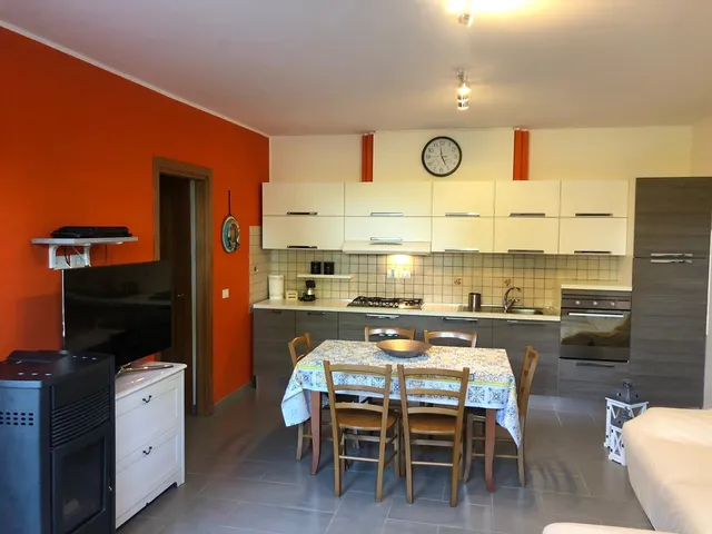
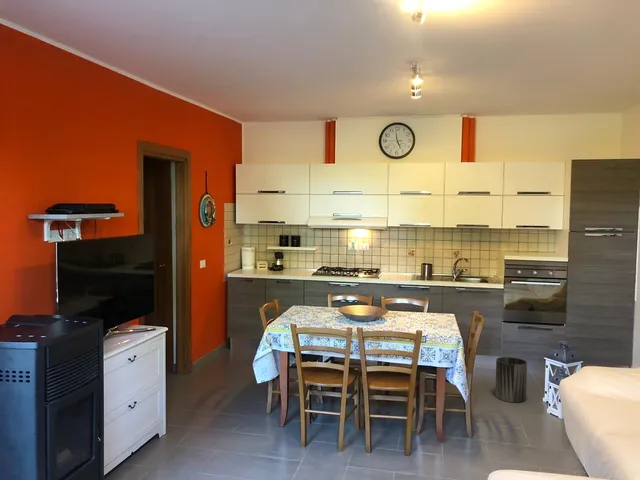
+ trash can (510, 379)
